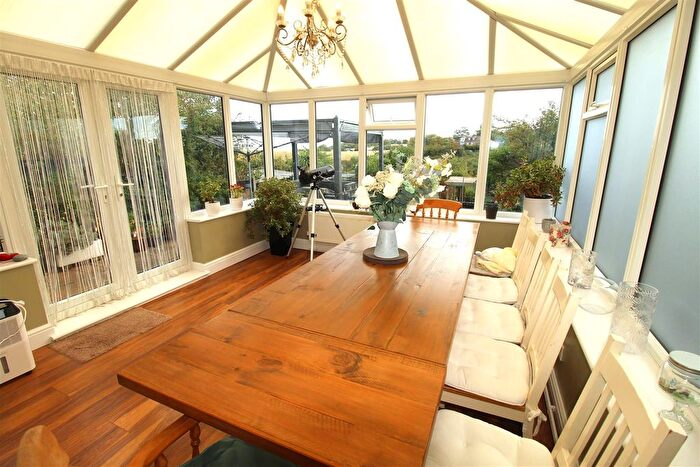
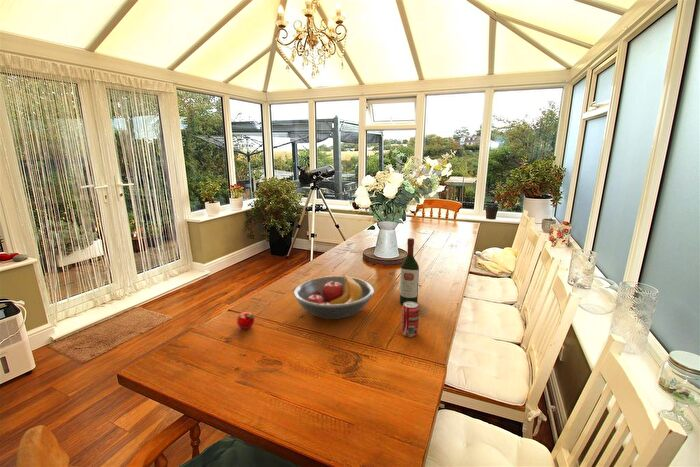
+ wine bottle (409, 271)
+ fruit bowl (334, 297)
+ apple (246, 320)
+ beverage can (410, 319)
